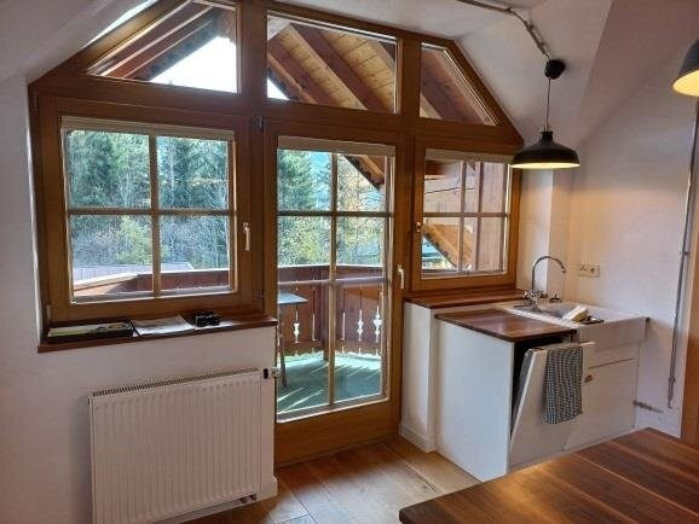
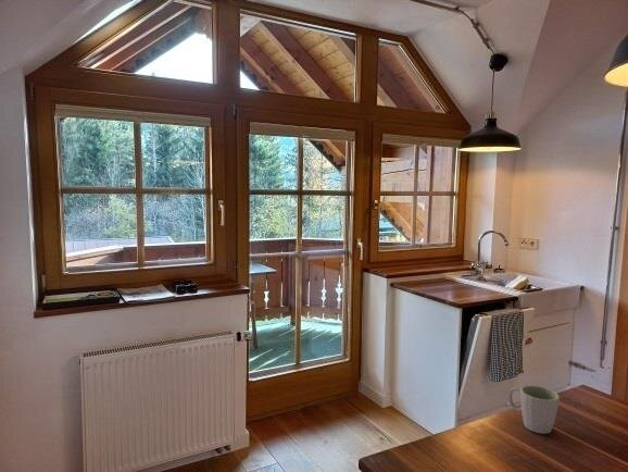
+ mug (531, 407)
